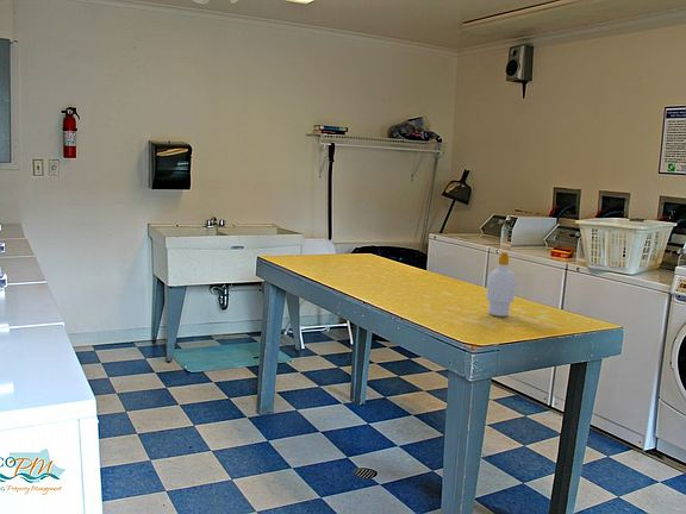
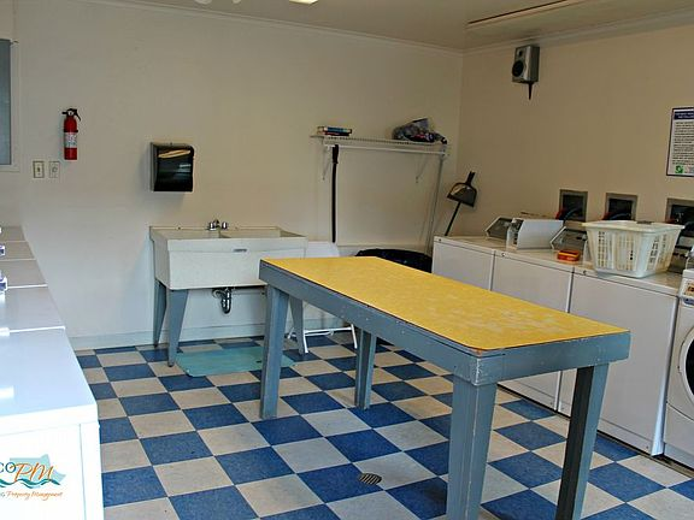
- soap bottle (501, 283)
